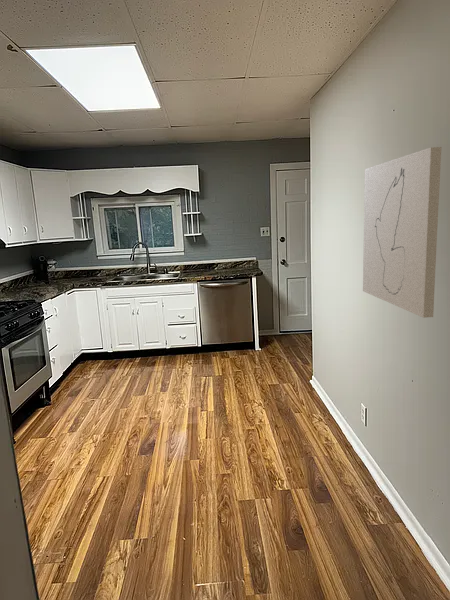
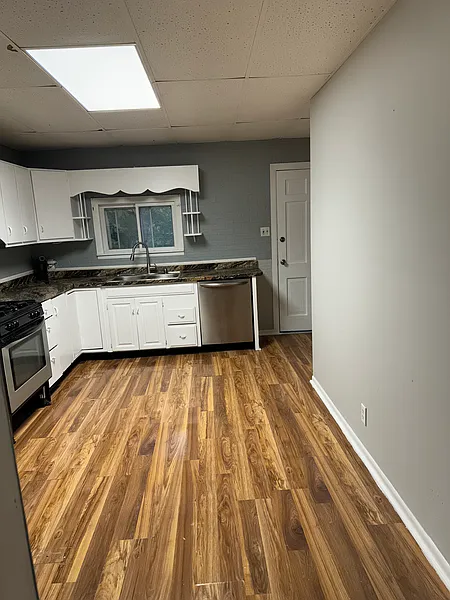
- wall art (394, 233)
